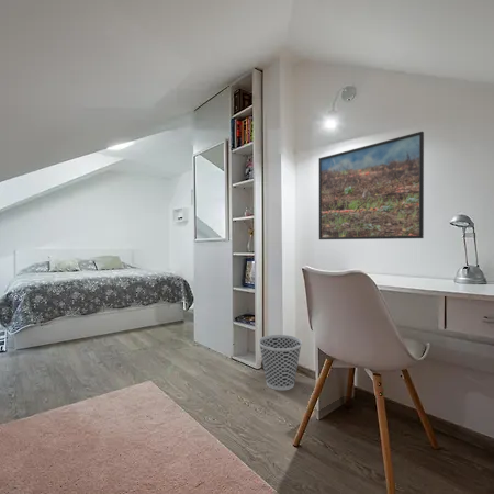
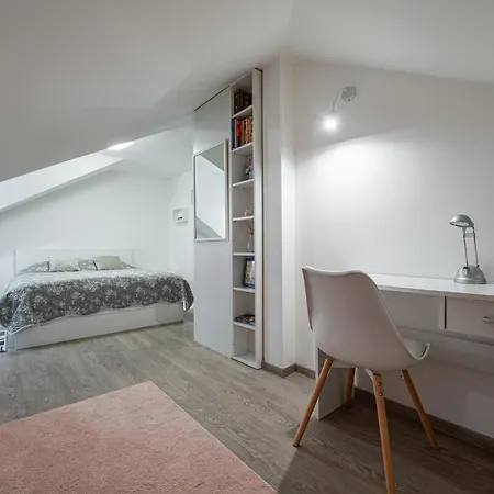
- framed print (363, 192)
- wastebasket (280, 362)
